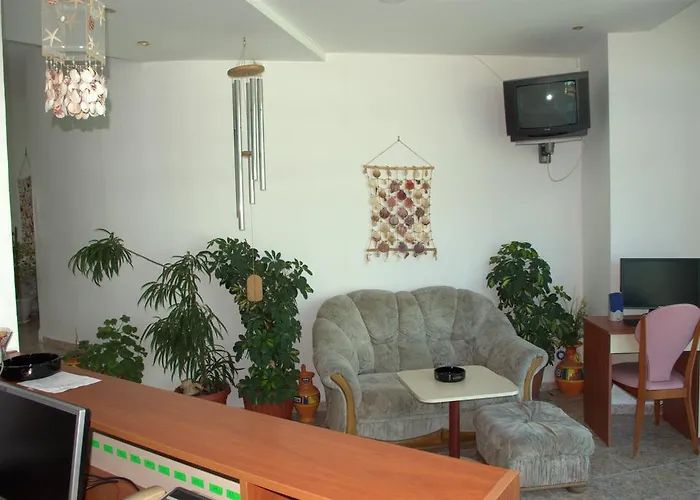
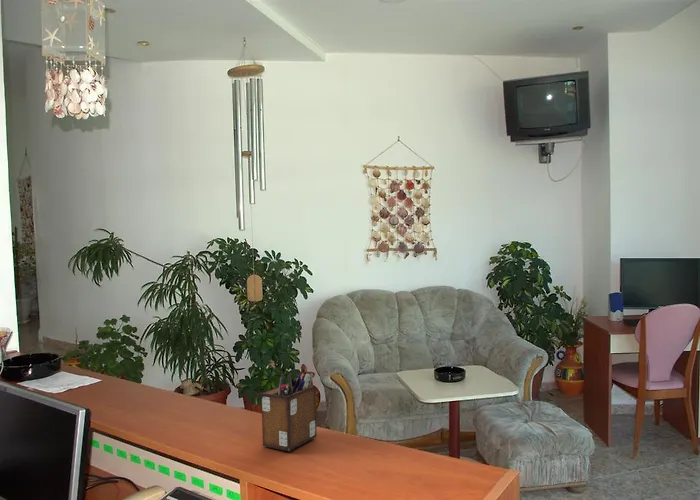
+ desk organizer (289, 405)
